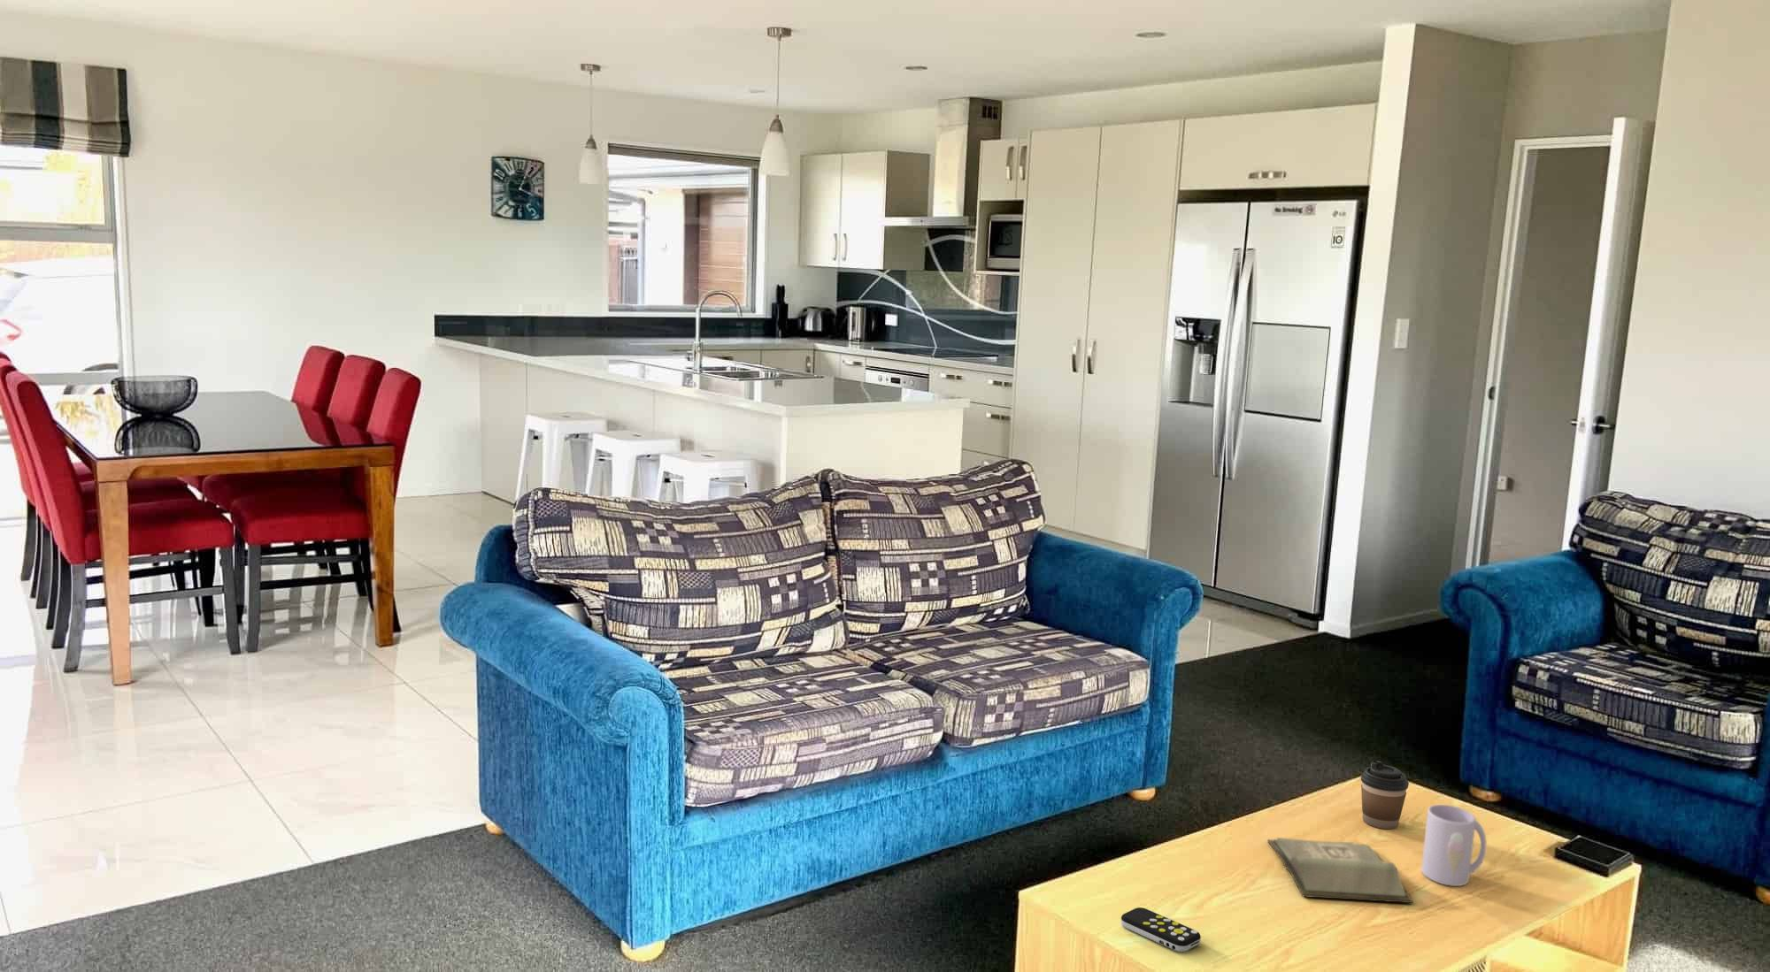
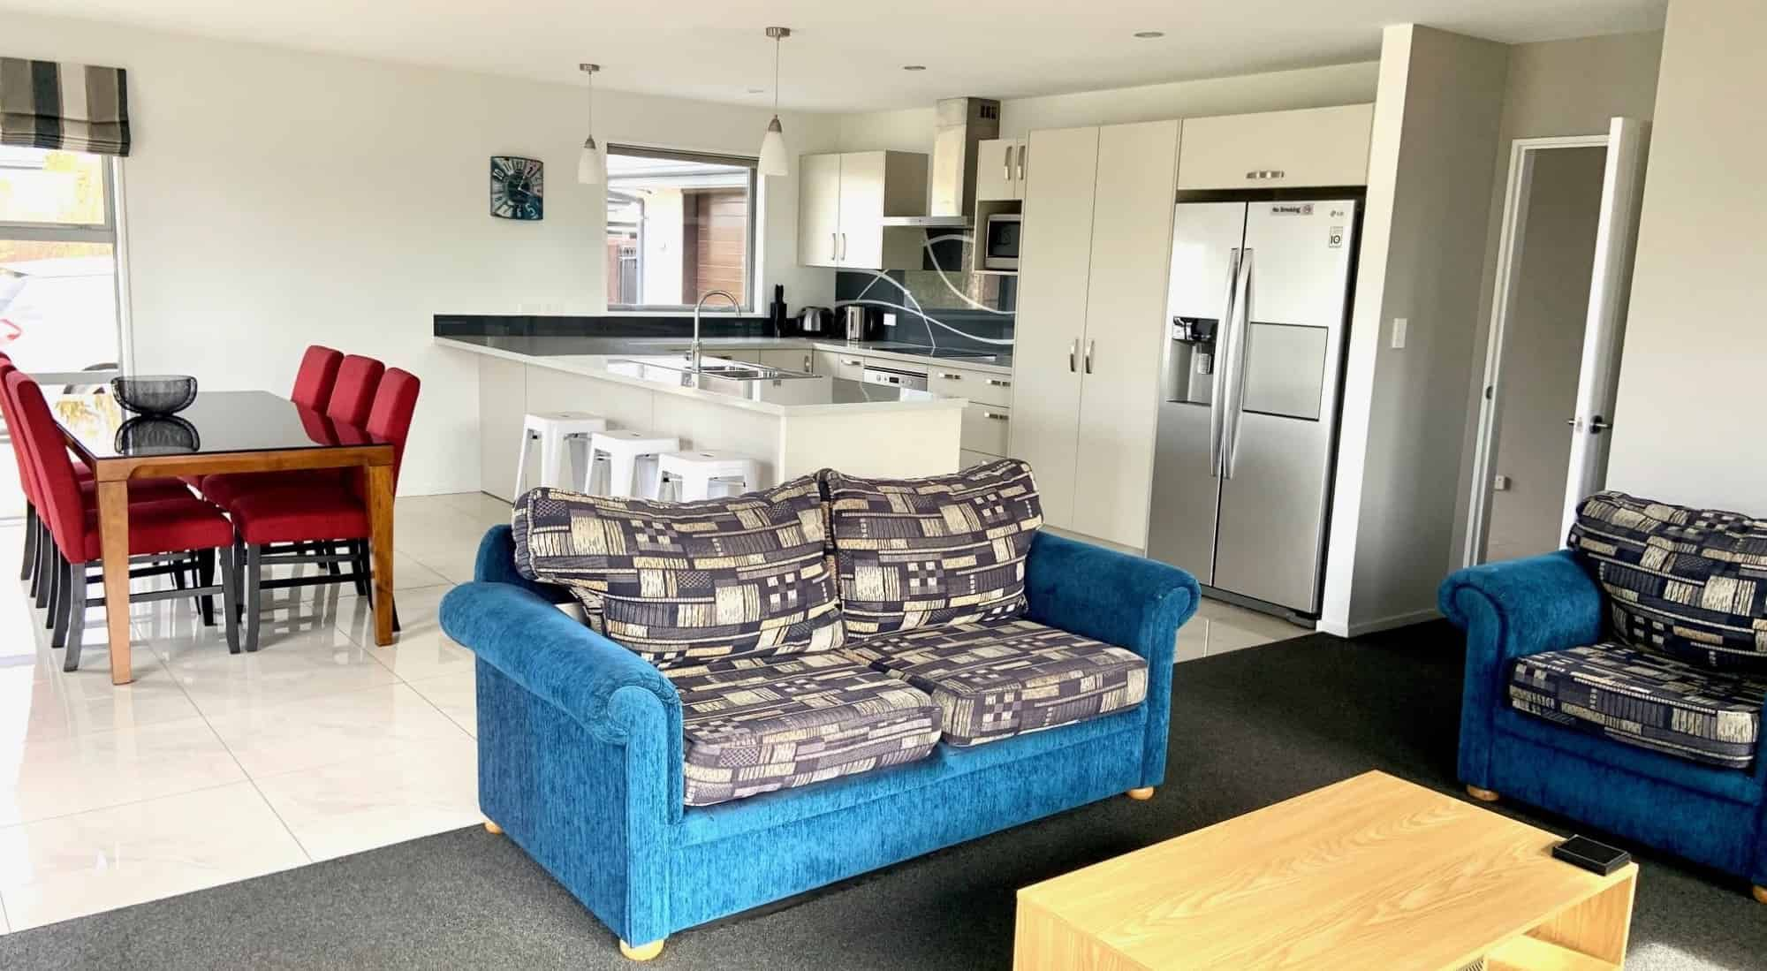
- remote control (1160, 929)
- coffee cup (1382, 794)
- hardback book (1335, 859)
- mug (1455, 845)
